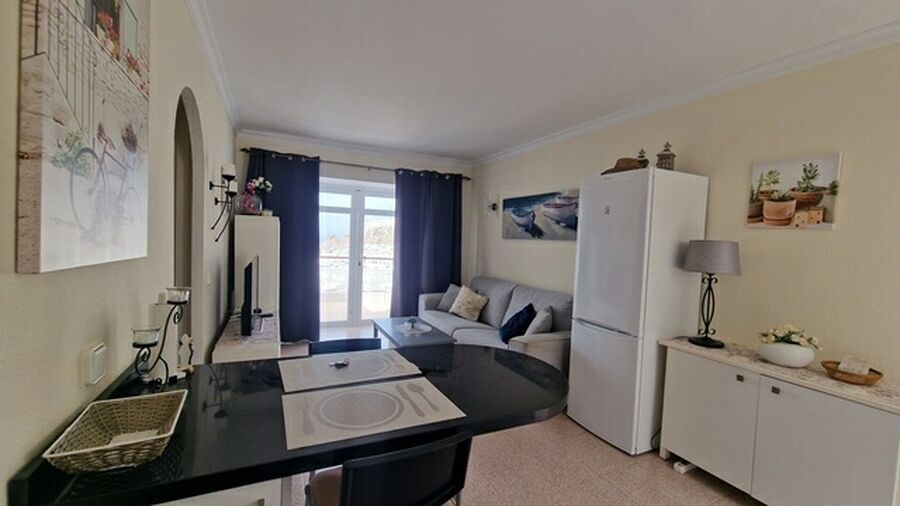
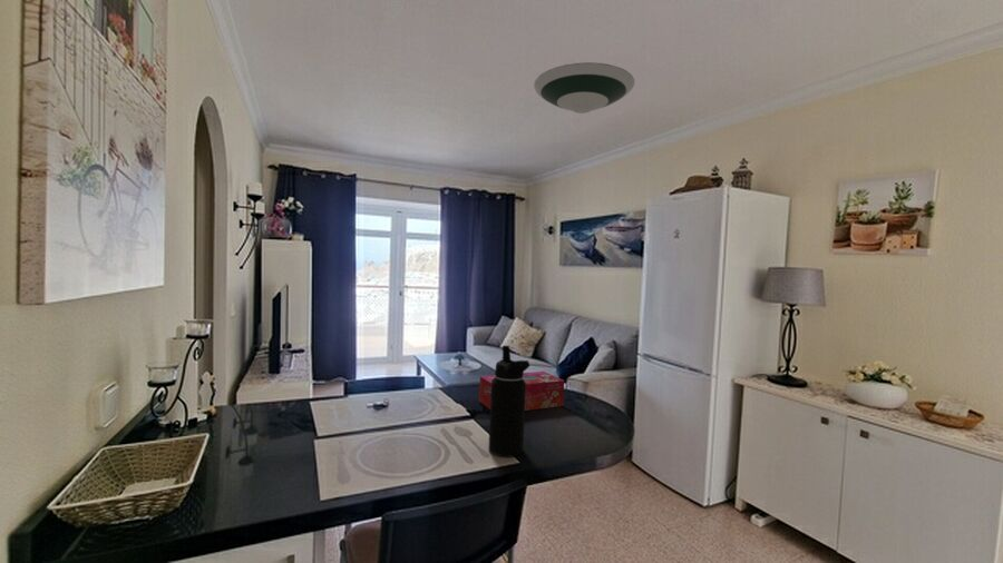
+ water bottle (509, 399)
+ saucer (582, 98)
+ tissue box (526, 391)
